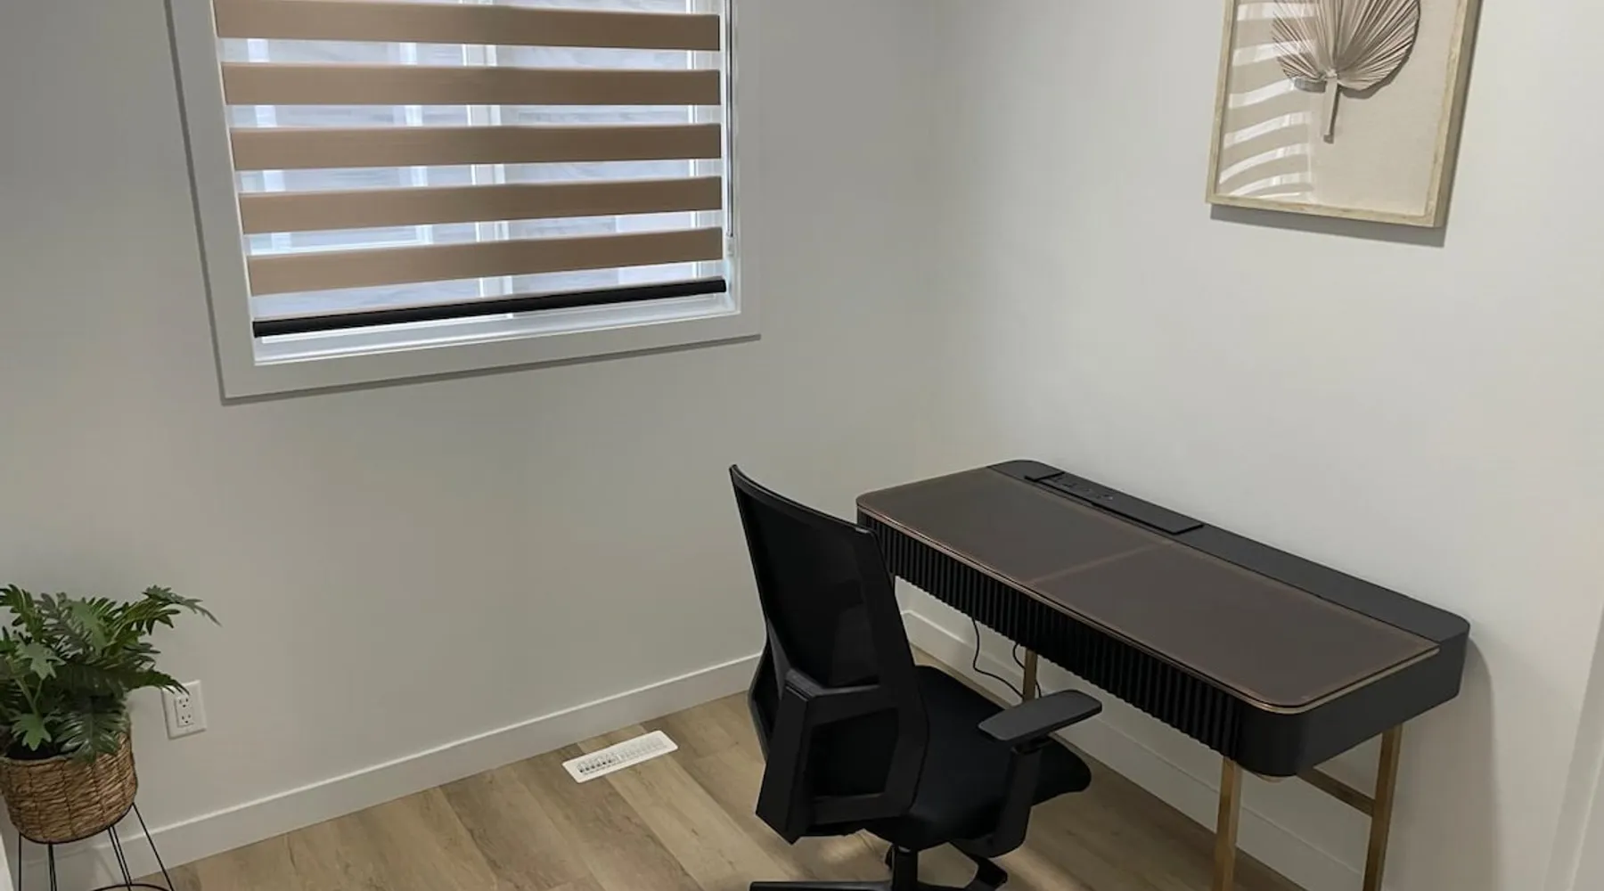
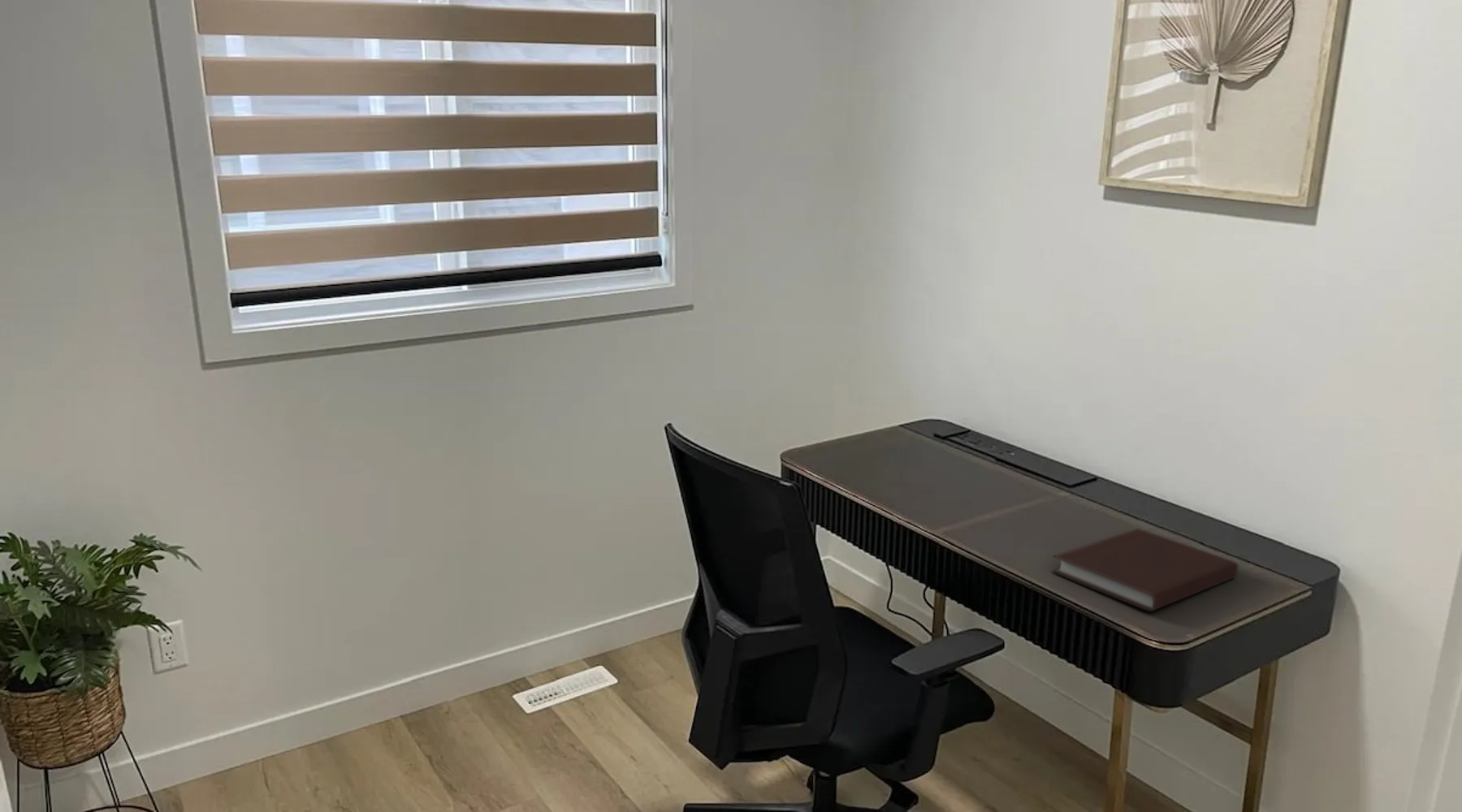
+ notebook (1144, 567)
